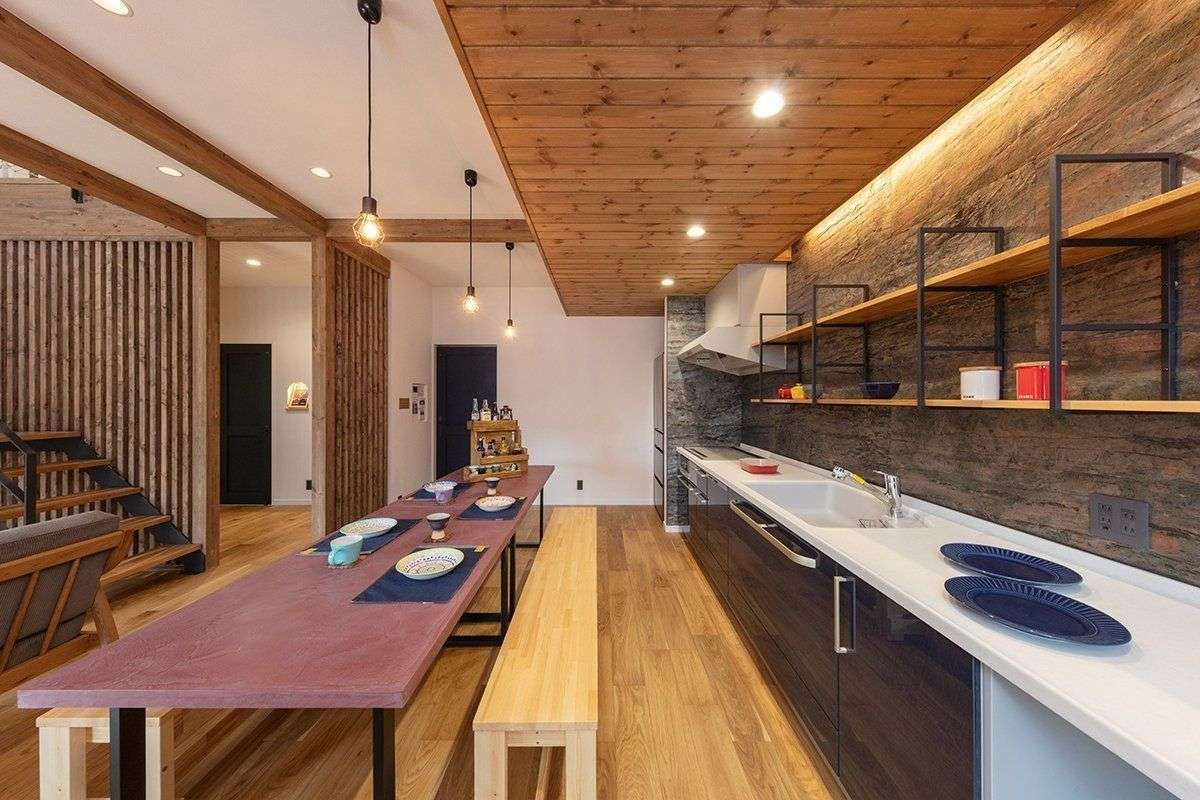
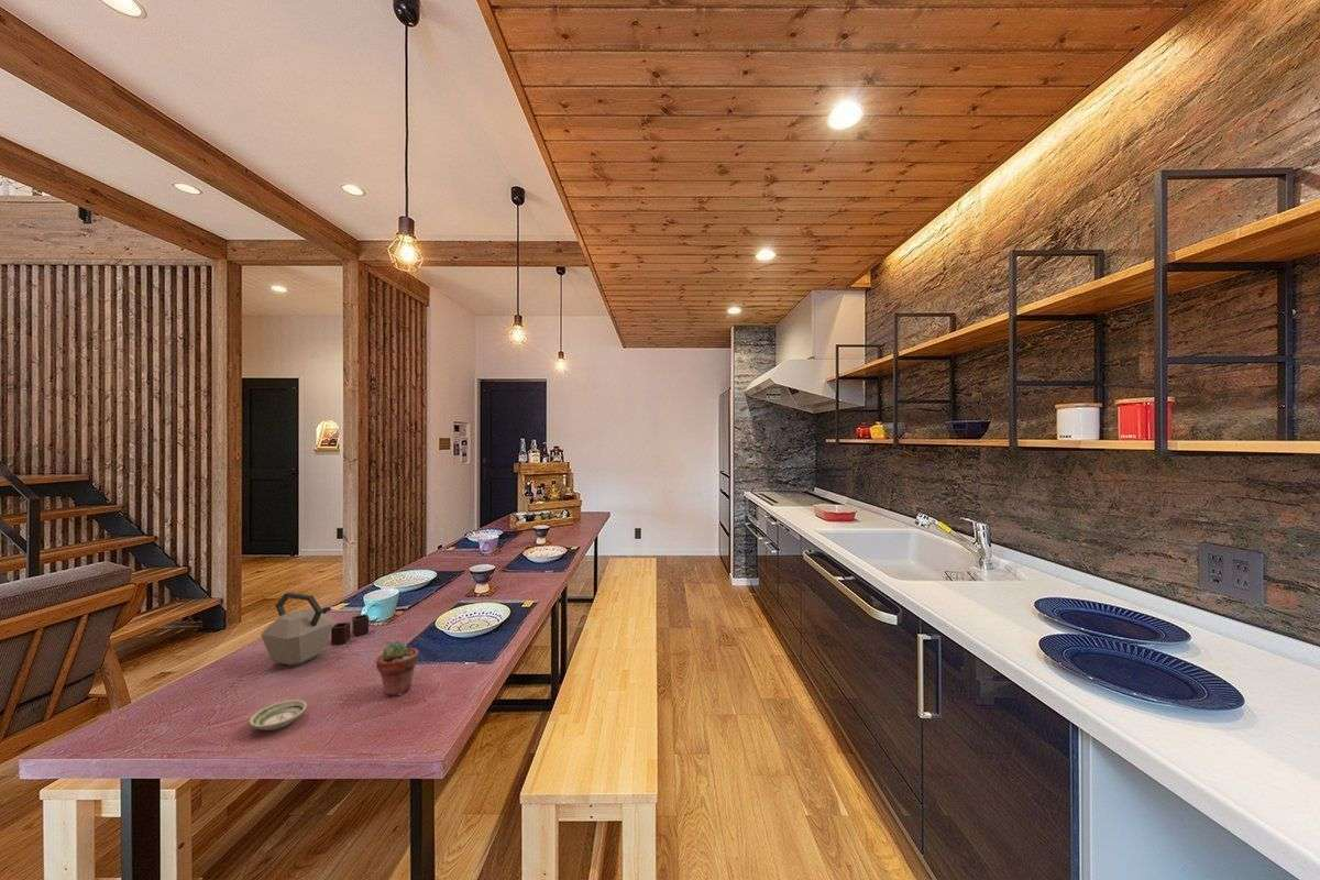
+ saucer (278, 717)
+ kettle (324, 617)
+ potted succulent (397, 664)
